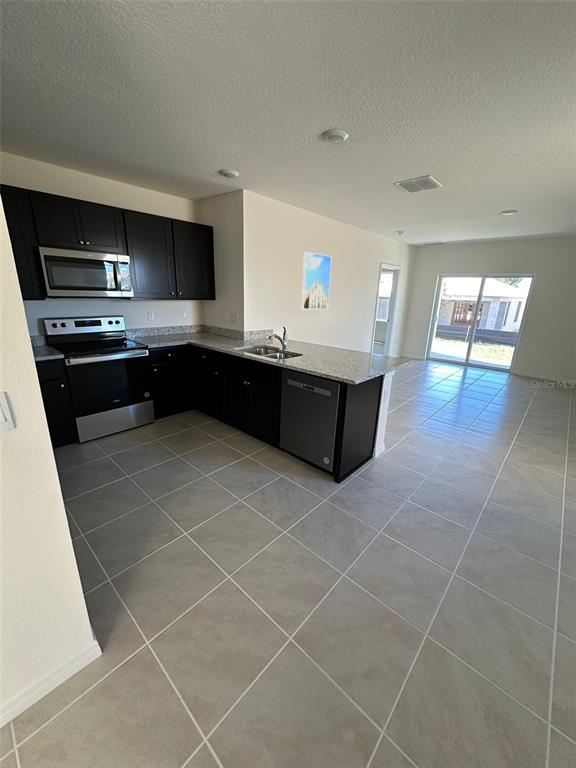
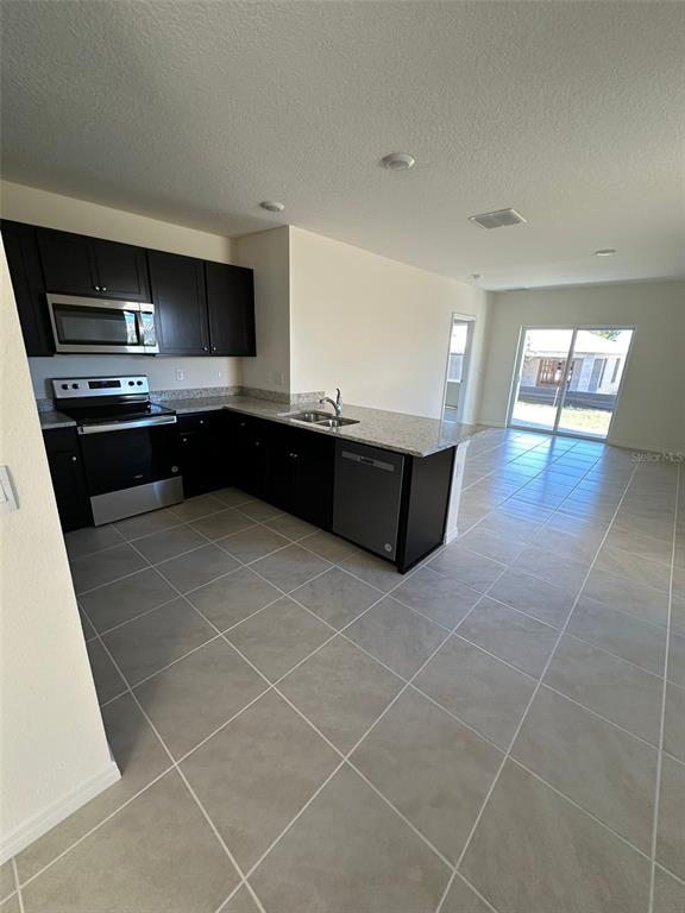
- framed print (316, 282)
